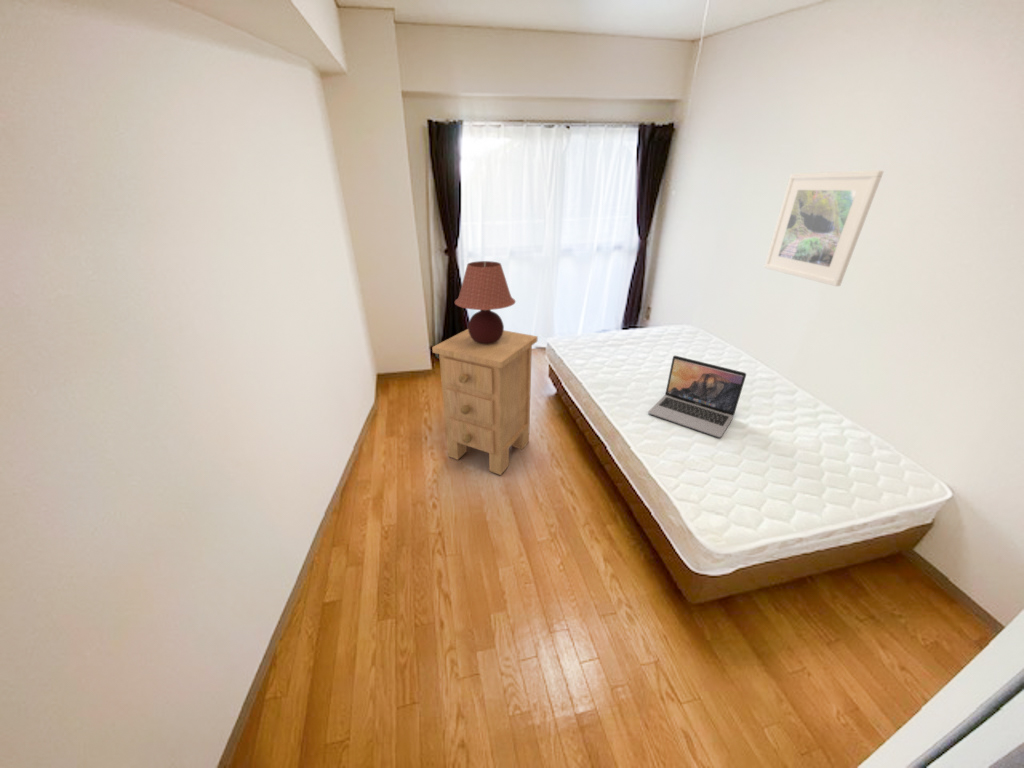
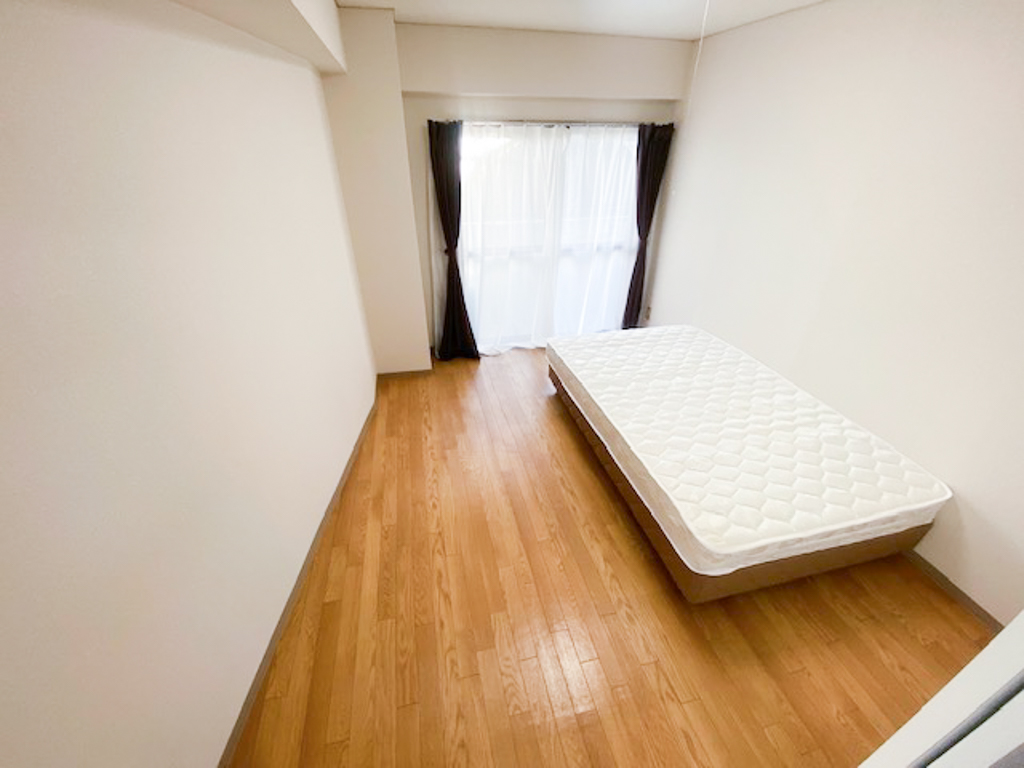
- nightstand (485, 400)
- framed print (814, 227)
- table lamp (485, 303)
- laptop (695, 394)
